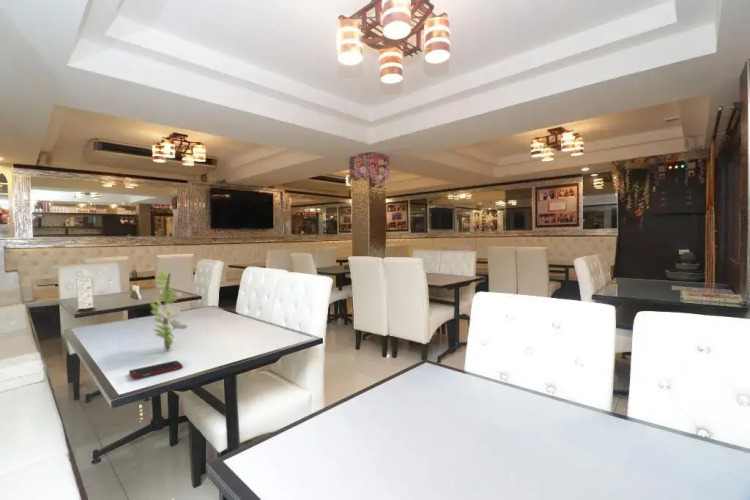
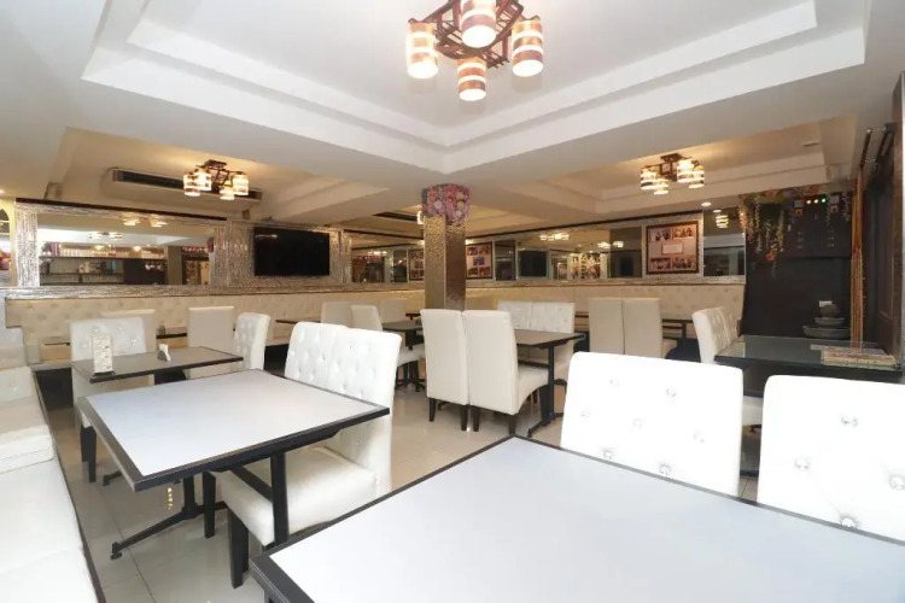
- flower (170, 310)
- cell phone (156, 369)
